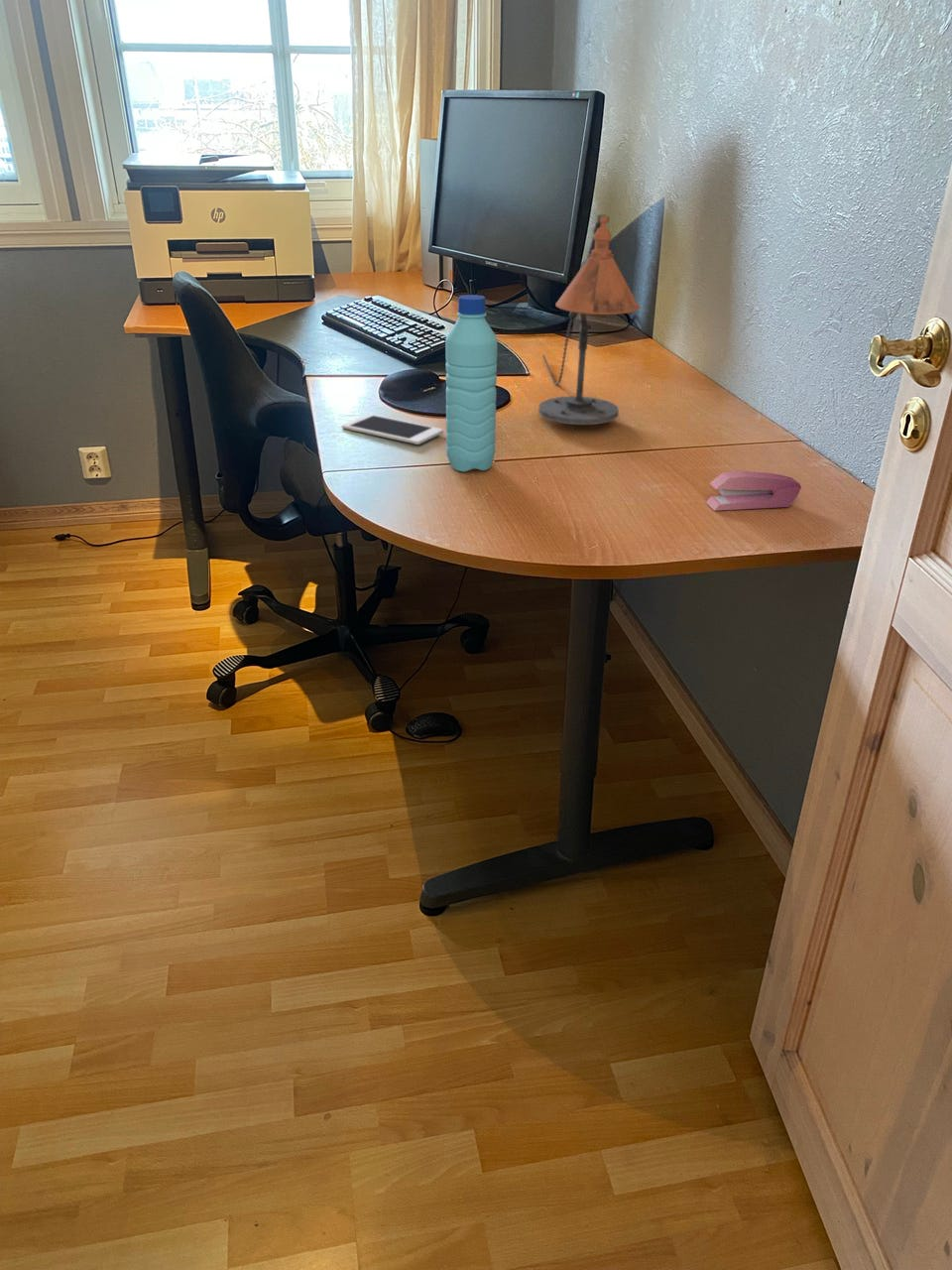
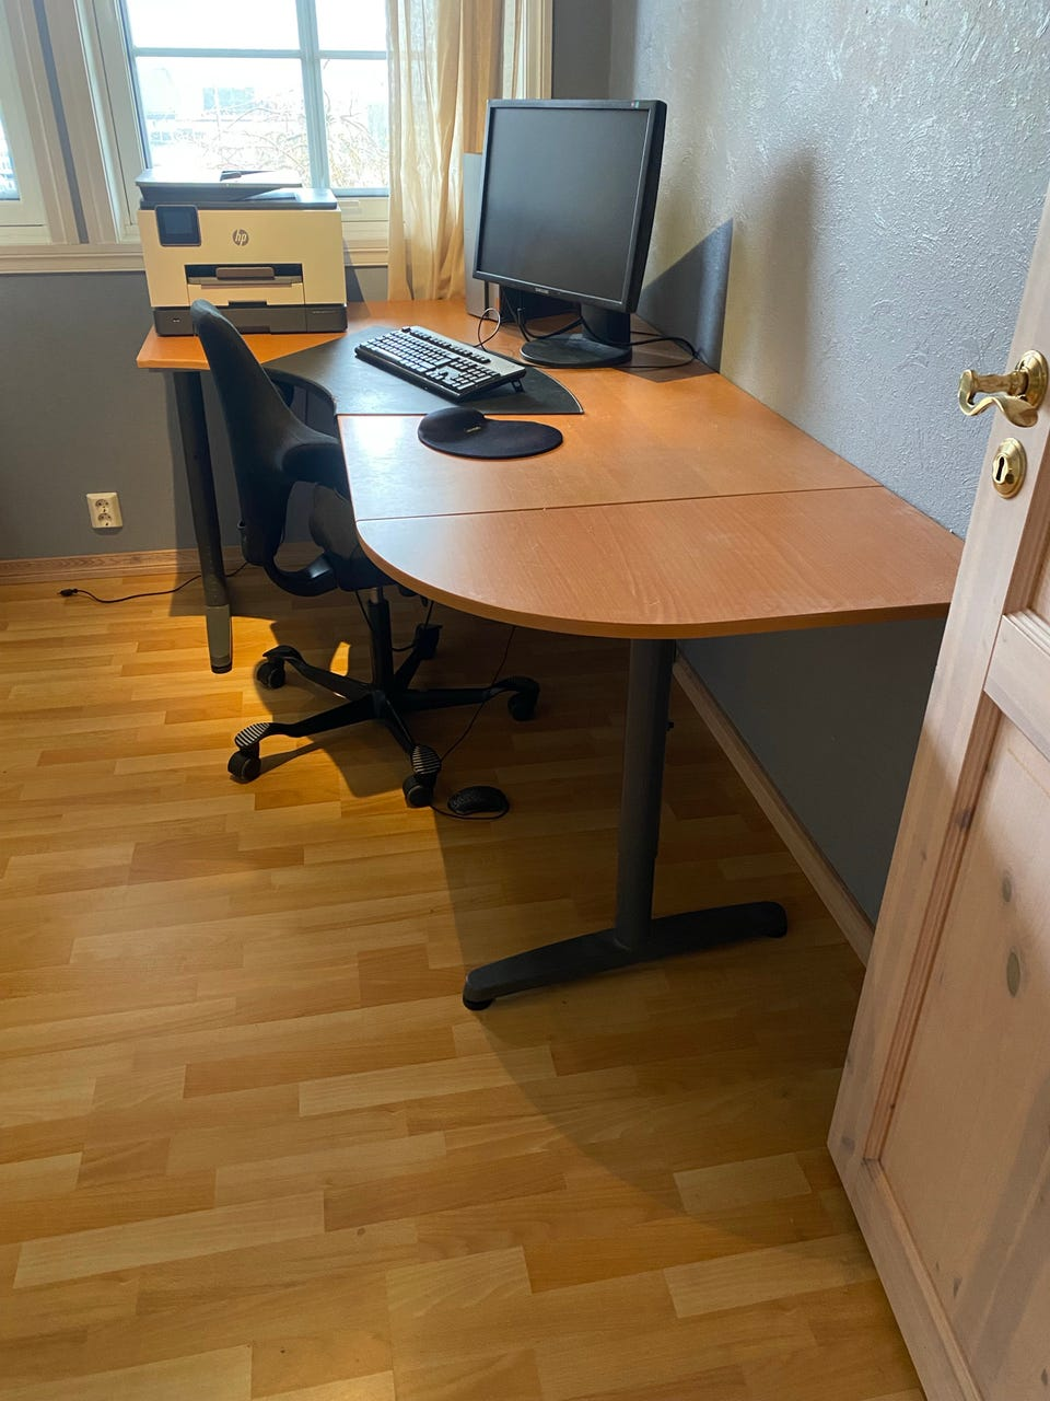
- cell phone (392, 429)
- water bottle (471, 385)
- stapler (755, 488)
- desk lamp (571, 307)
